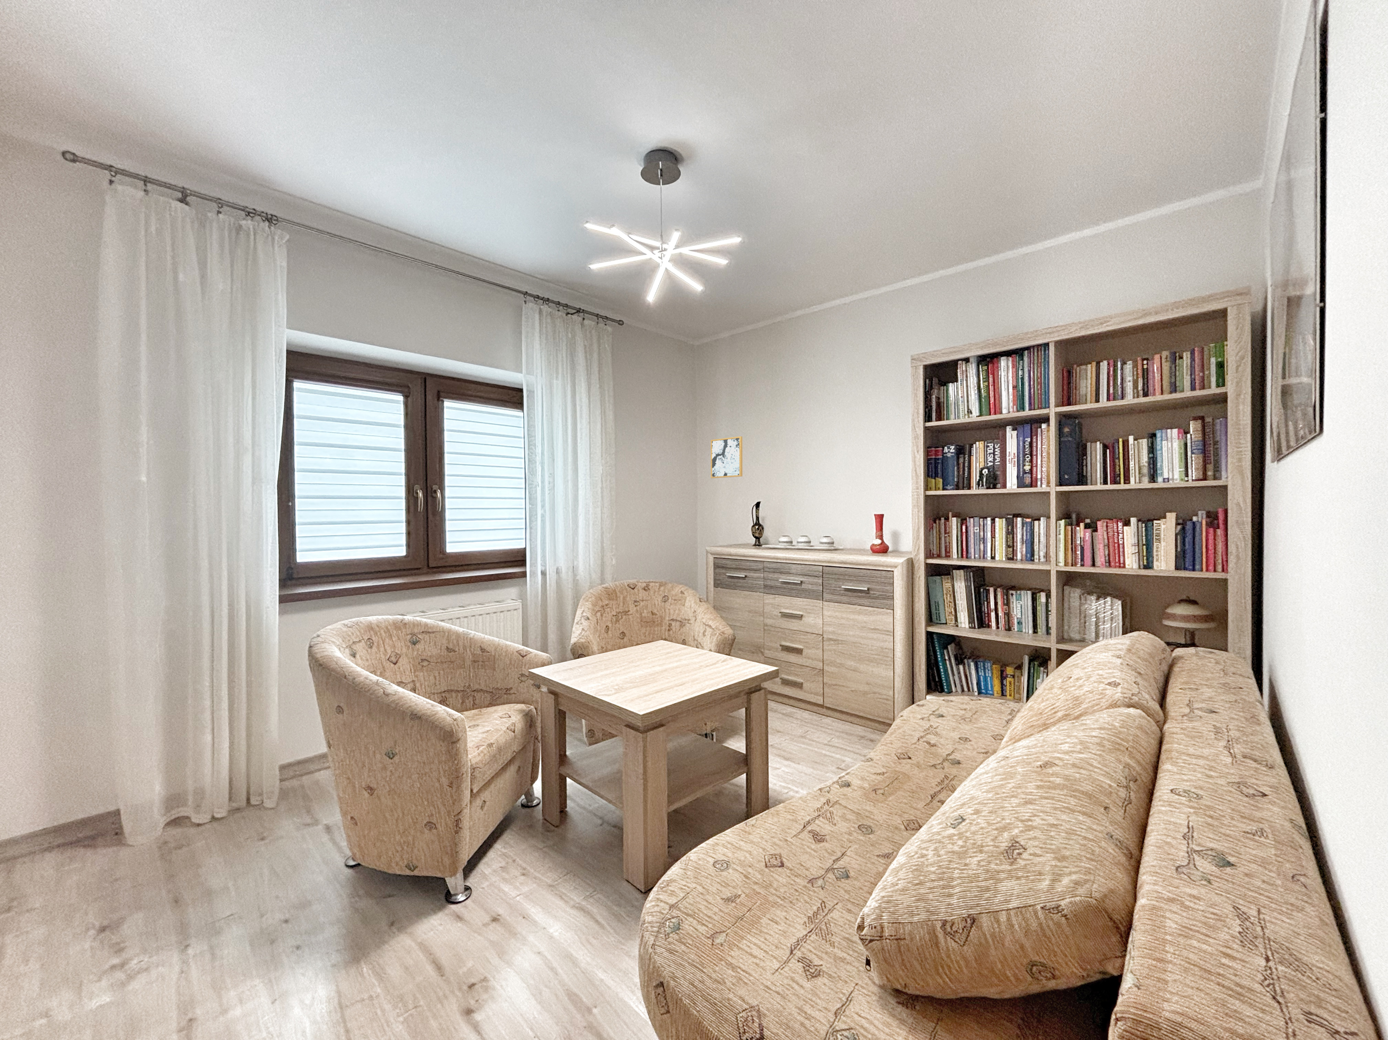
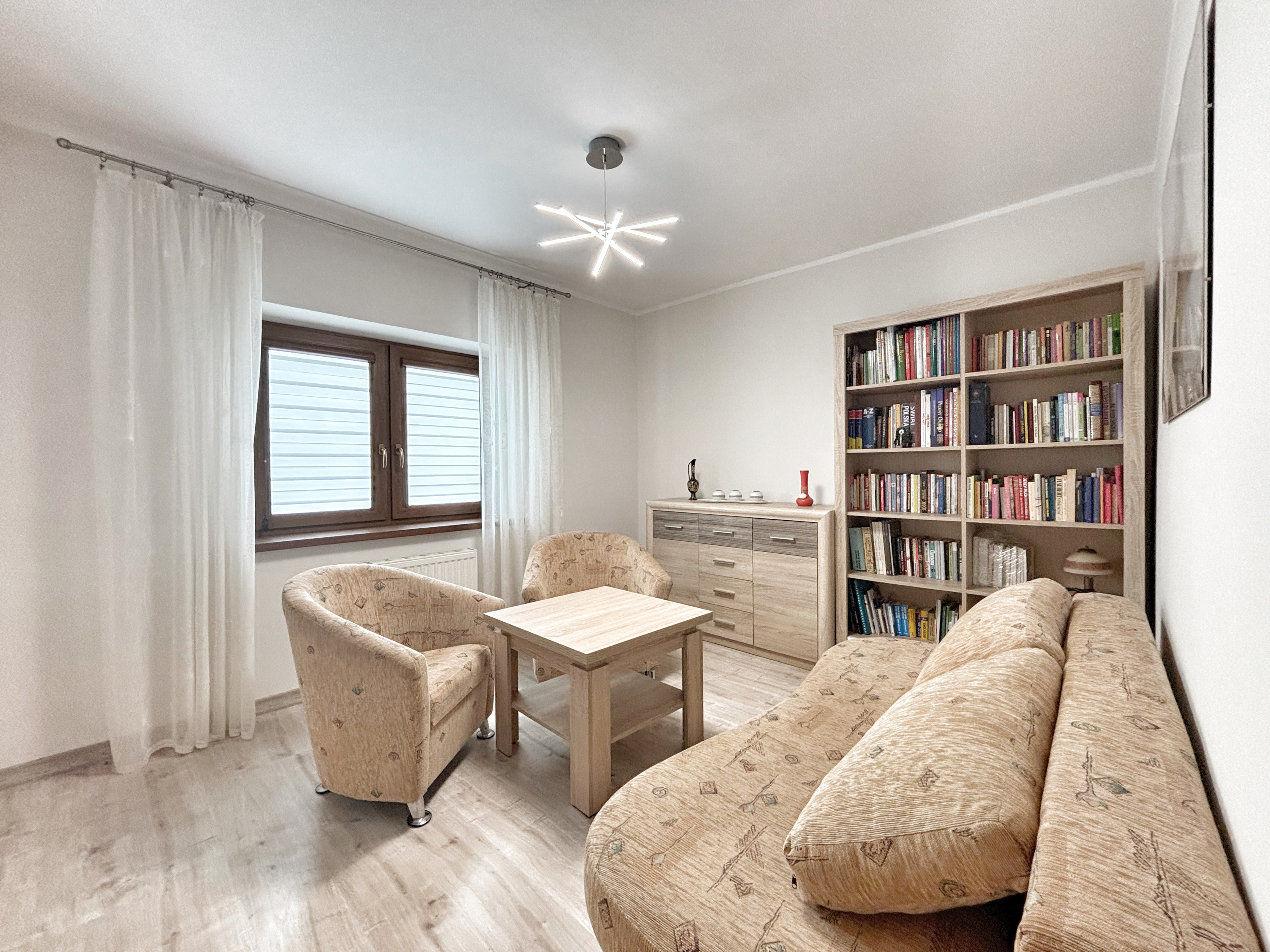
- wall art (726, 458)
